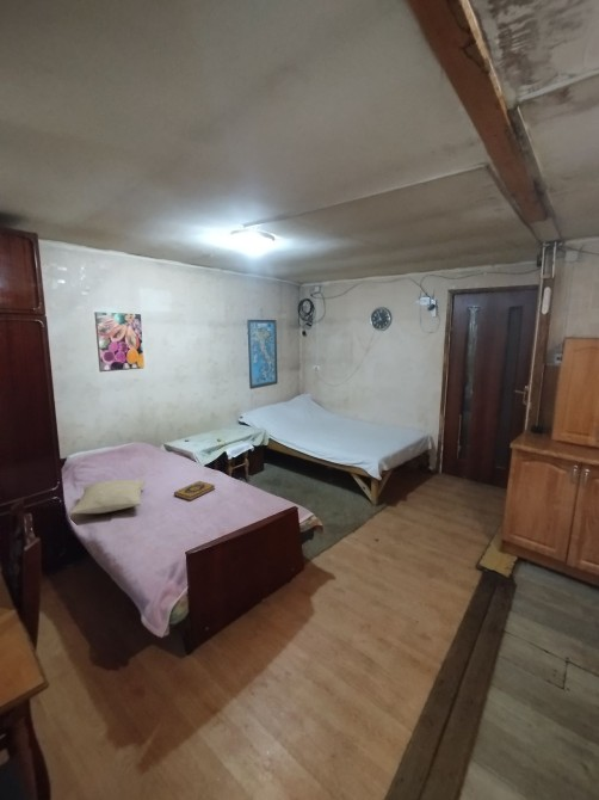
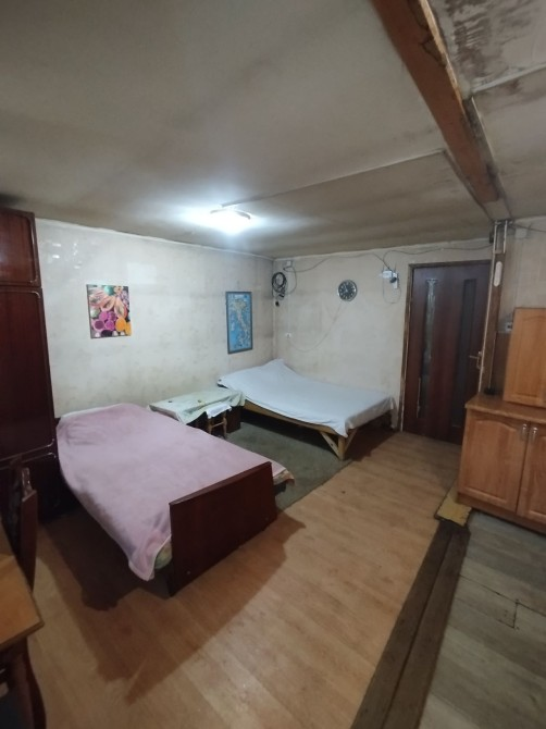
- pillow (111, 496)
- hardback book (194, 490)
